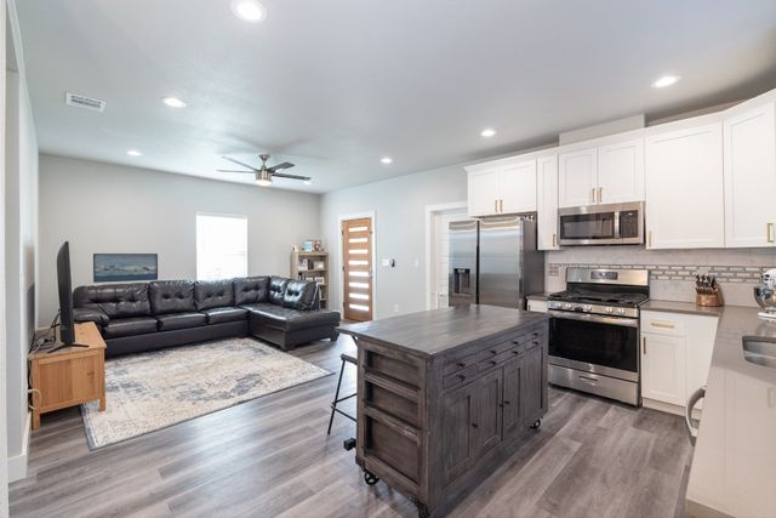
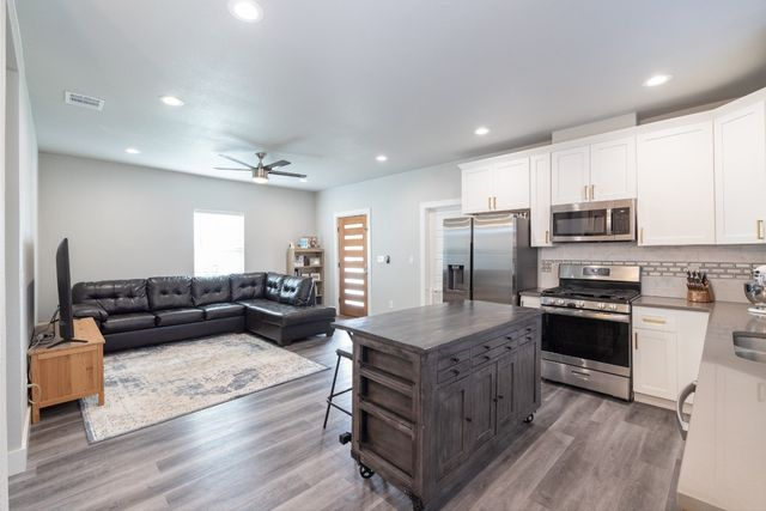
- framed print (126, 267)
